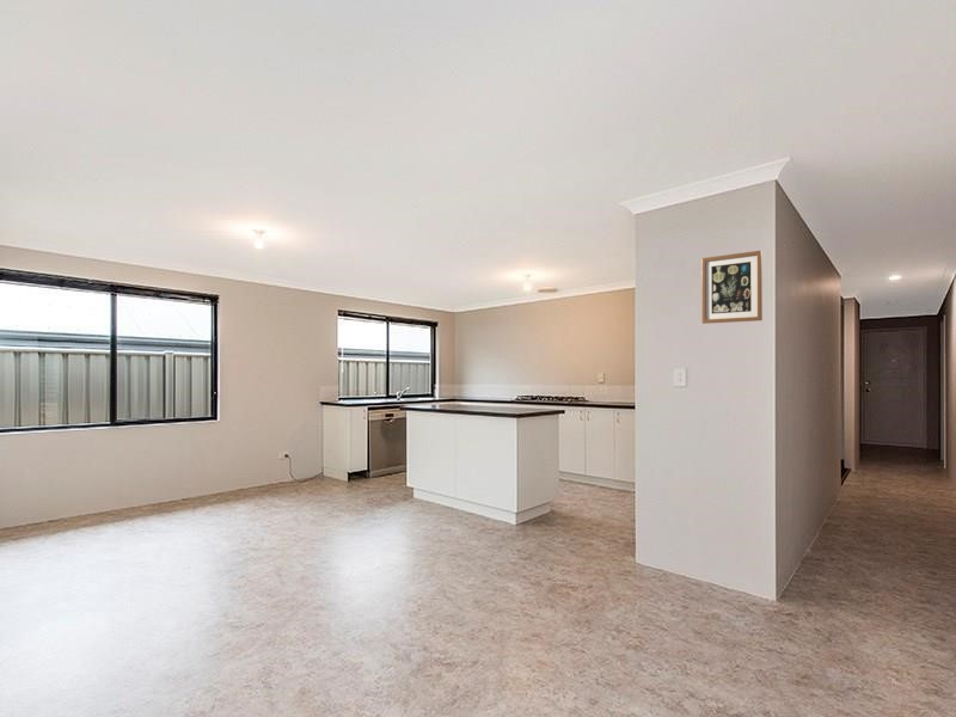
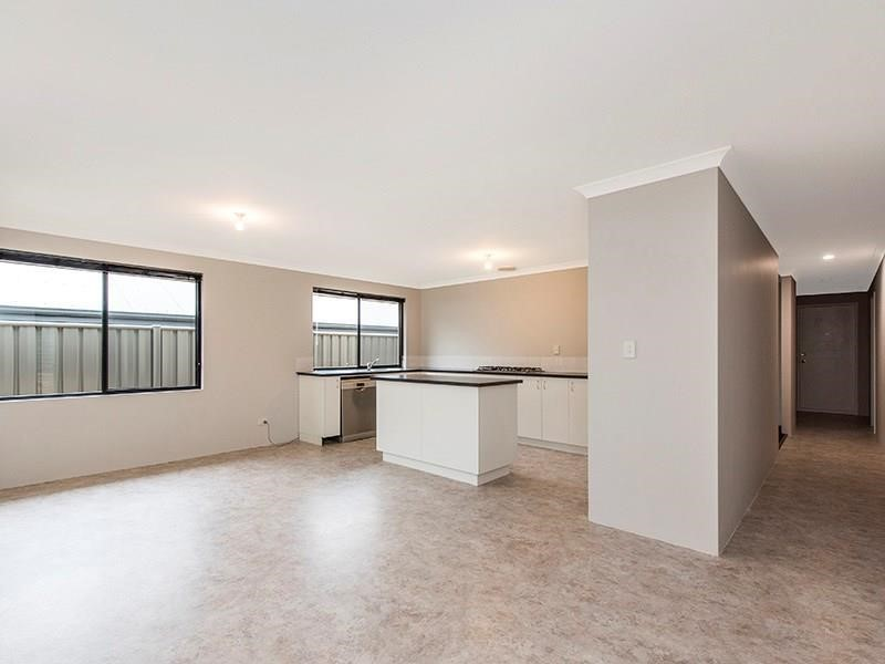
- wall art (730, 288)
